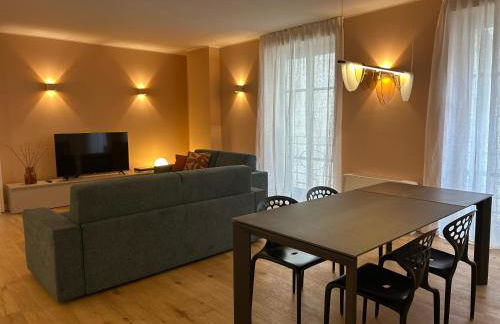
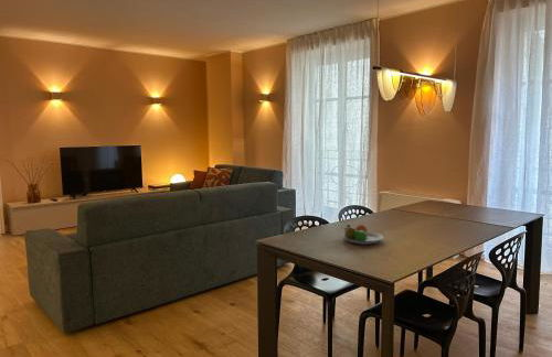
+ fruit bowl (361, 232)
